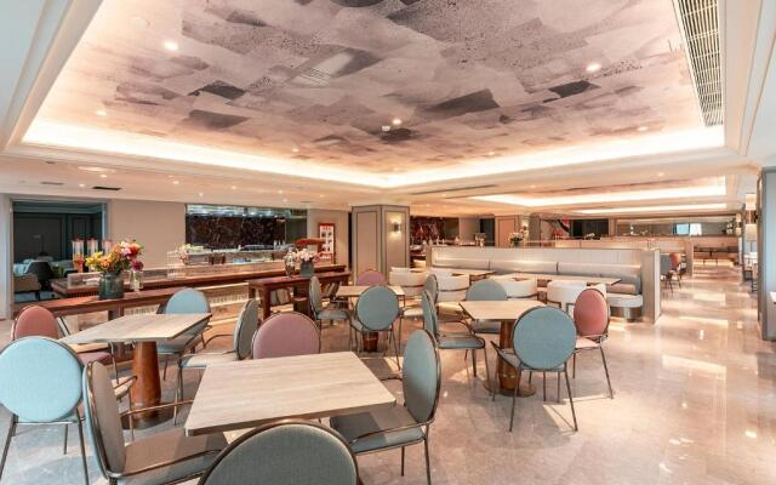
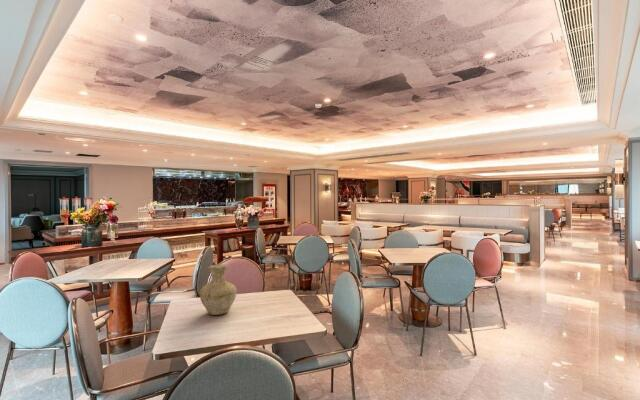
+ vase (218, 288)
